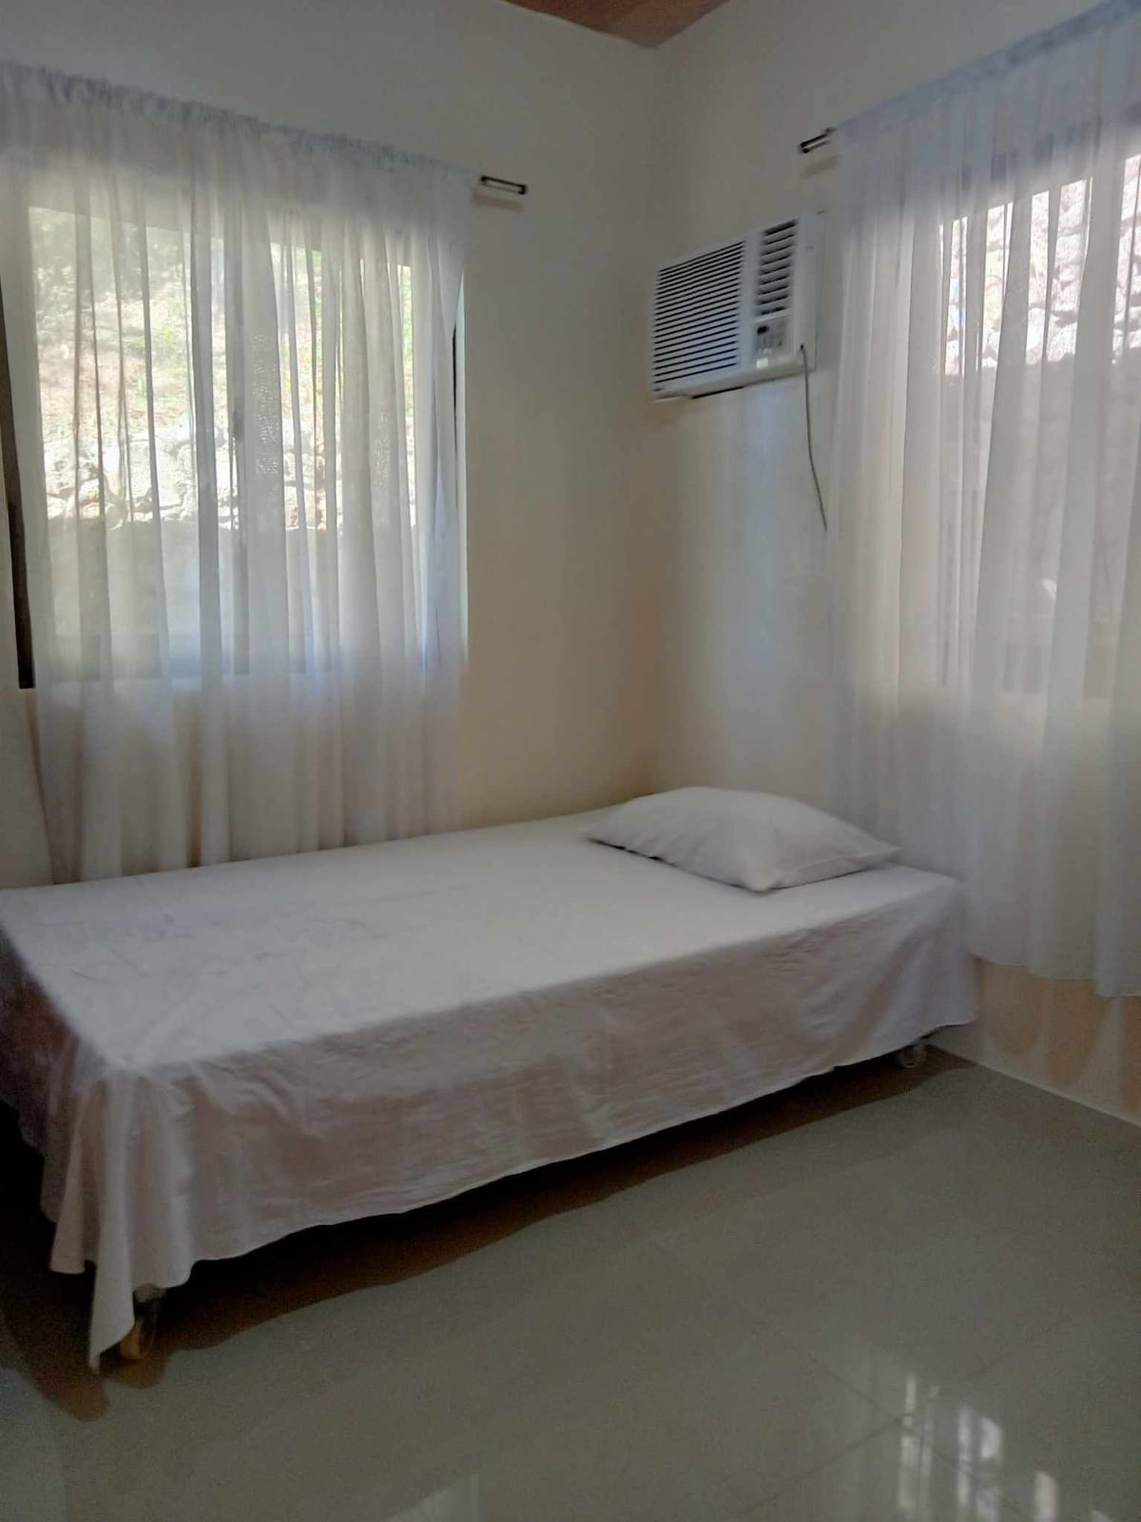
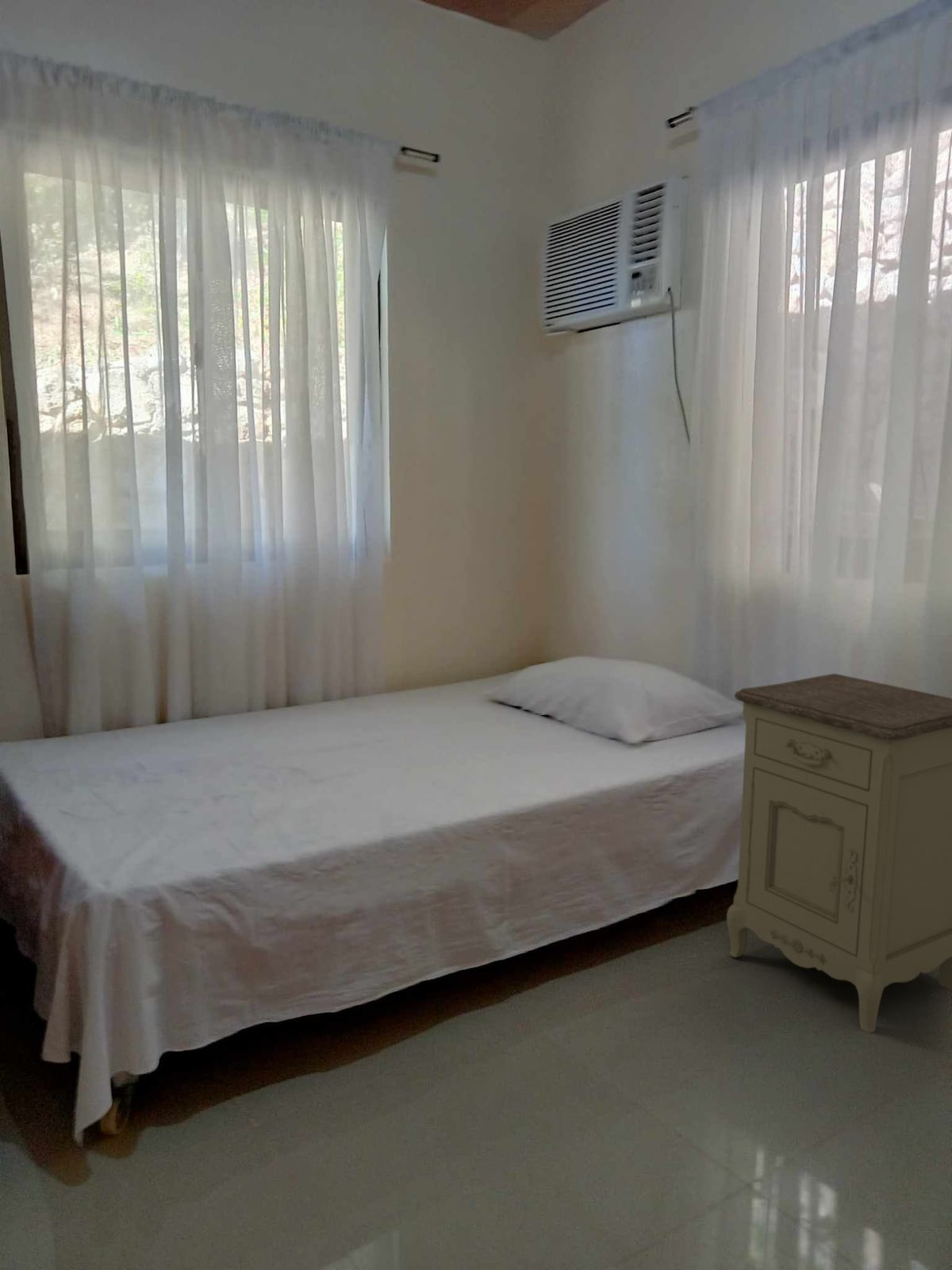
+ nightstand (842, 841)
